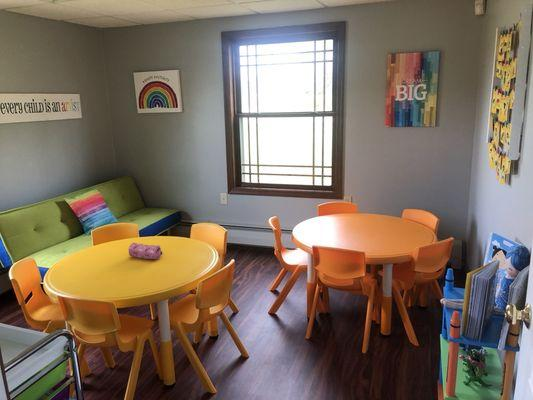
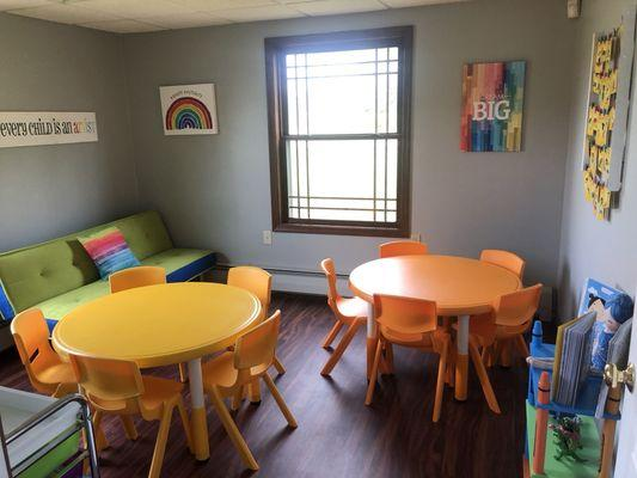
- pencil case (144, 250)
